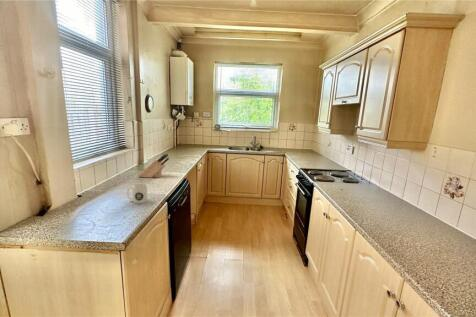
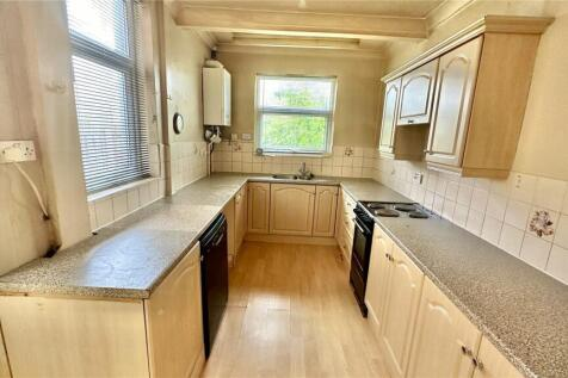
- knife block (154, 164)
- mug (137, 193)
